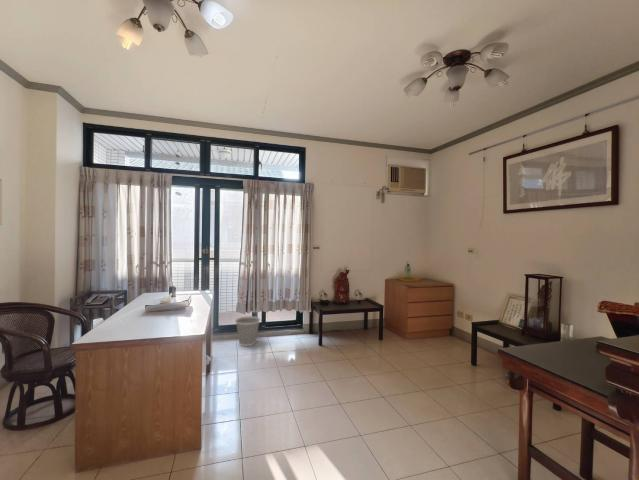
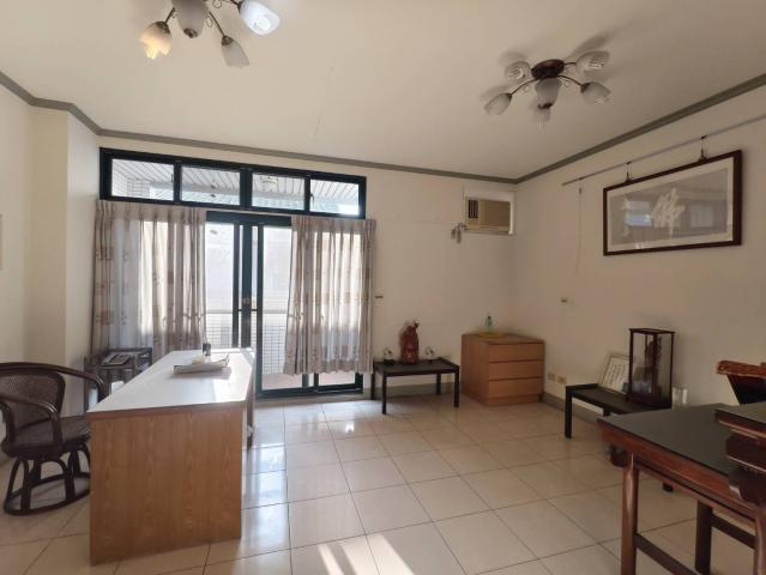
- wastebasket (247, 331)
